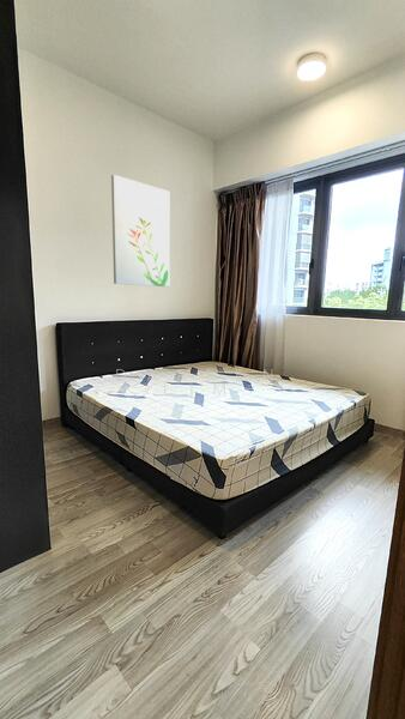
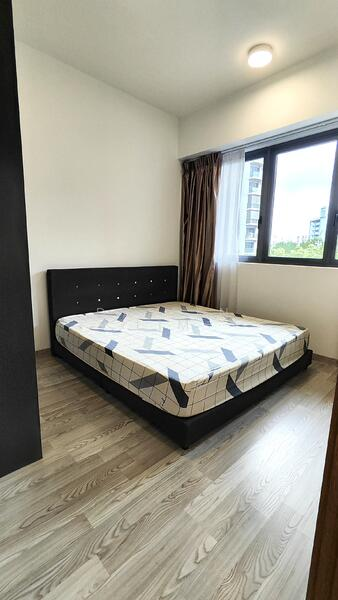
- wall art (143, 235)
